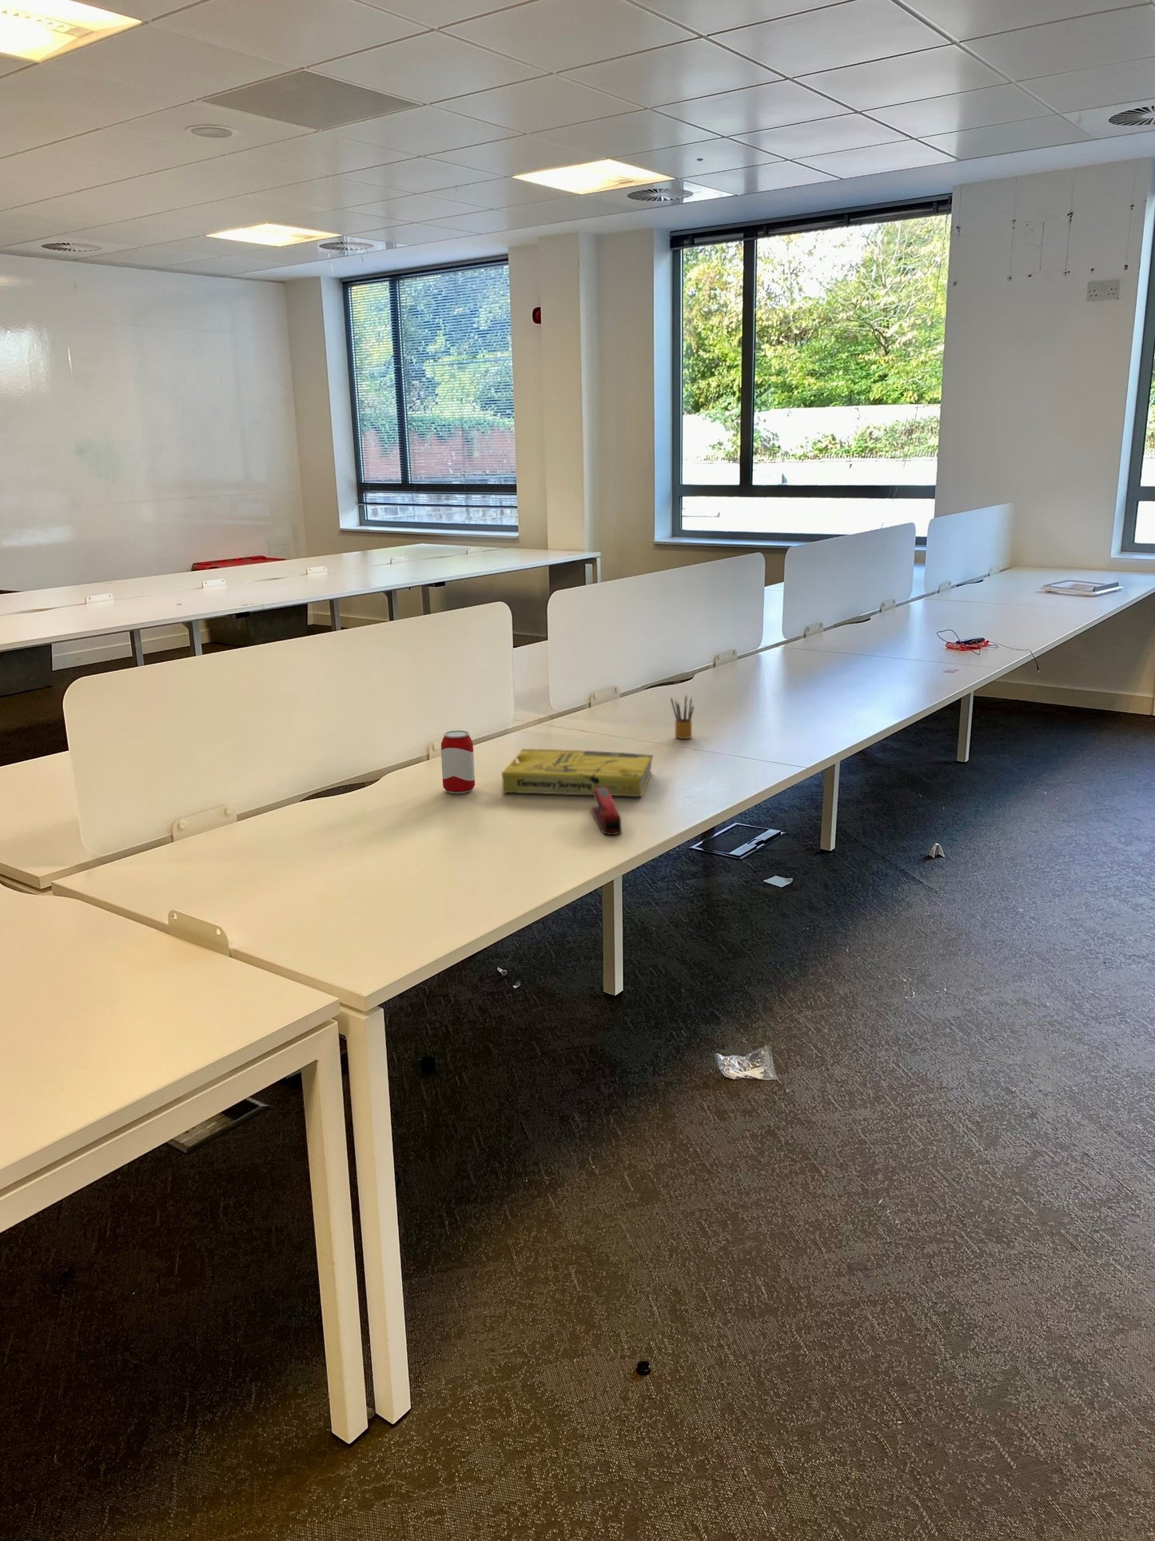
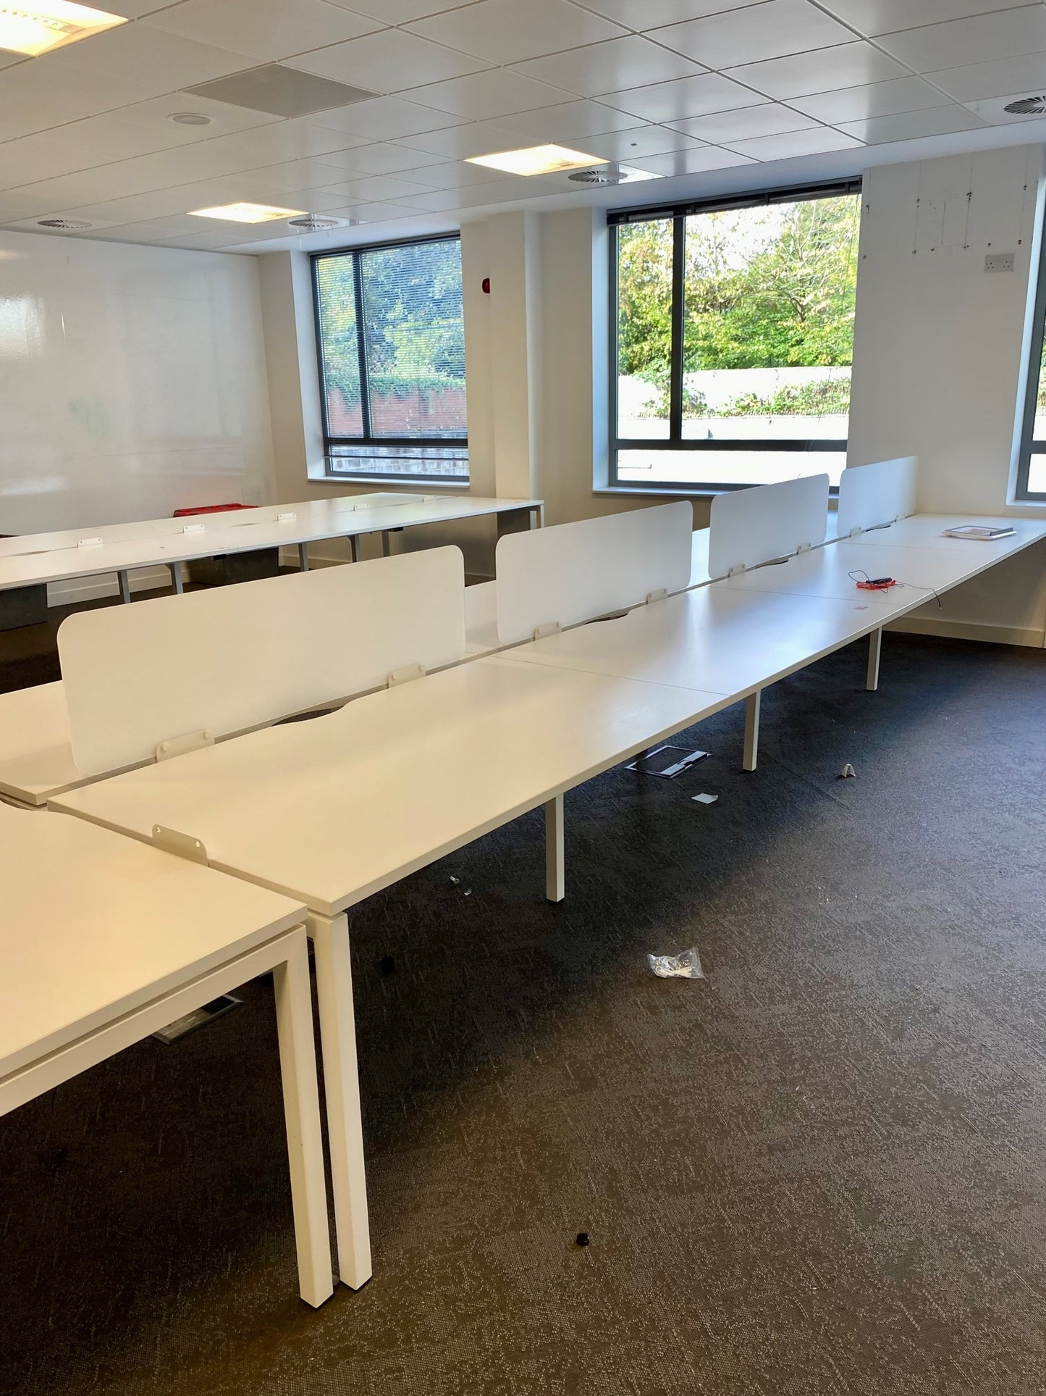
- pencil box (683, 716)
- stapler (605, 808)
- book (579, 770)
- beverage can (457, 761)
